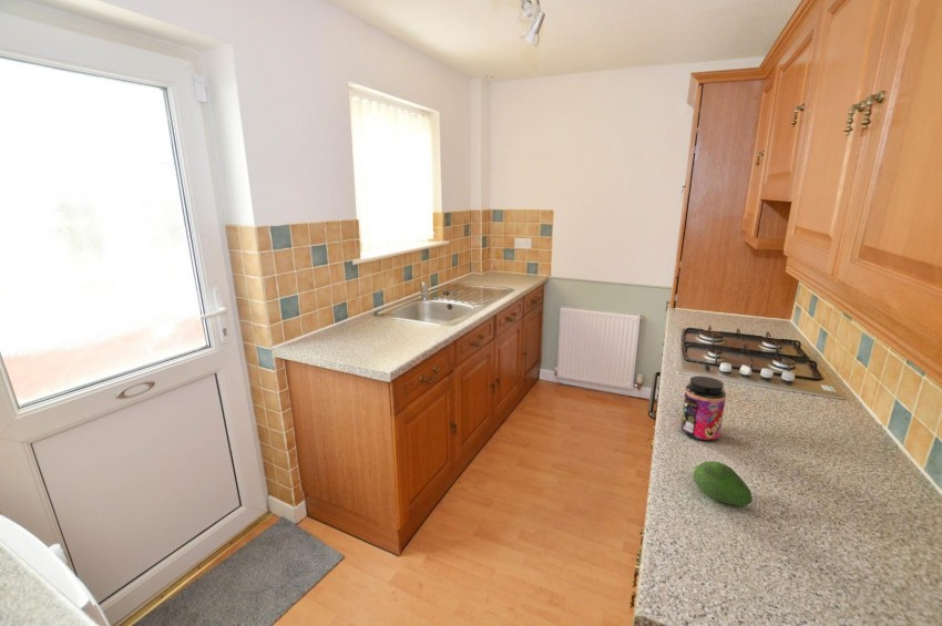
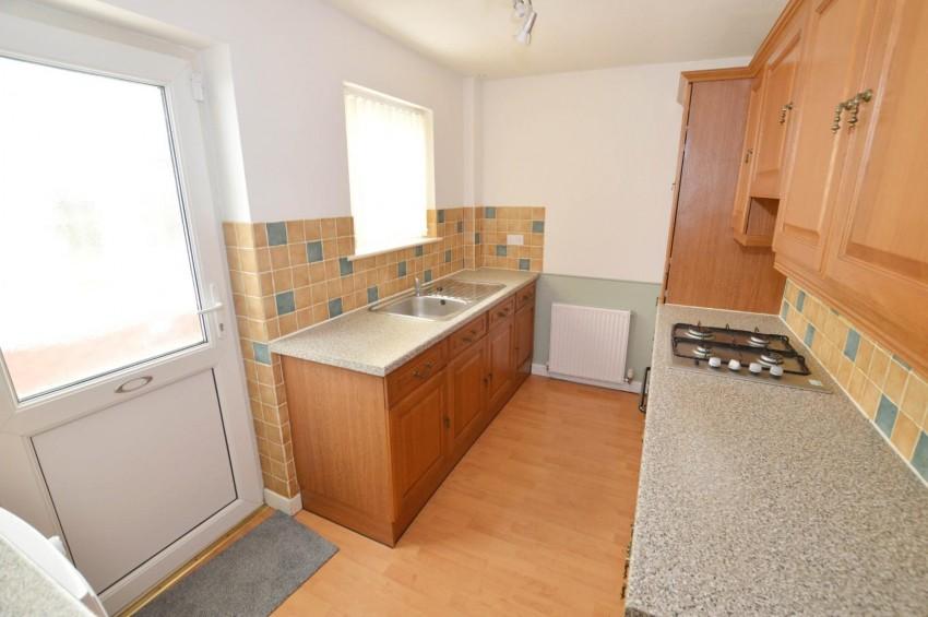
- fruit (721, 482)
- jar (703, 407)
